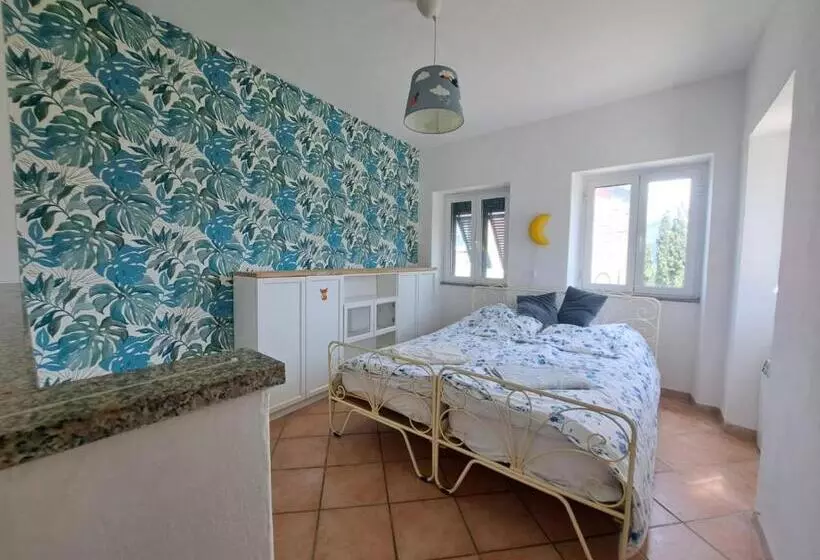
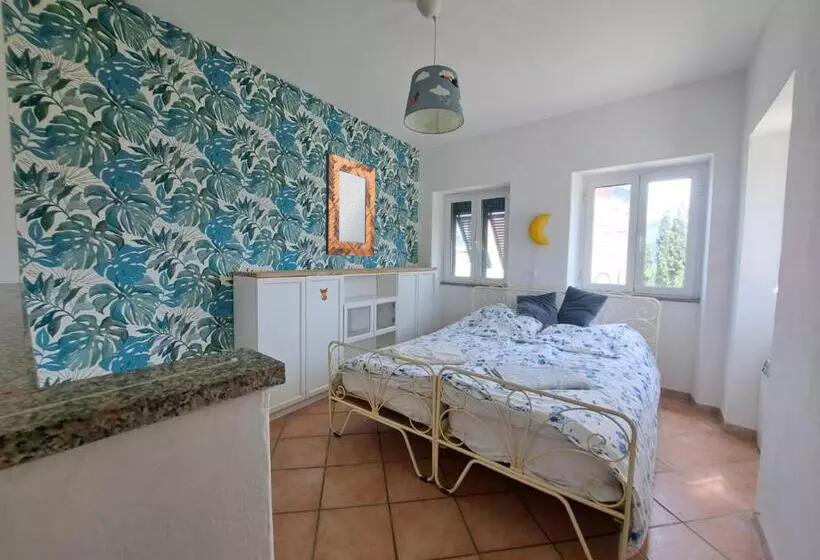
+ home mirror (352, 208)
